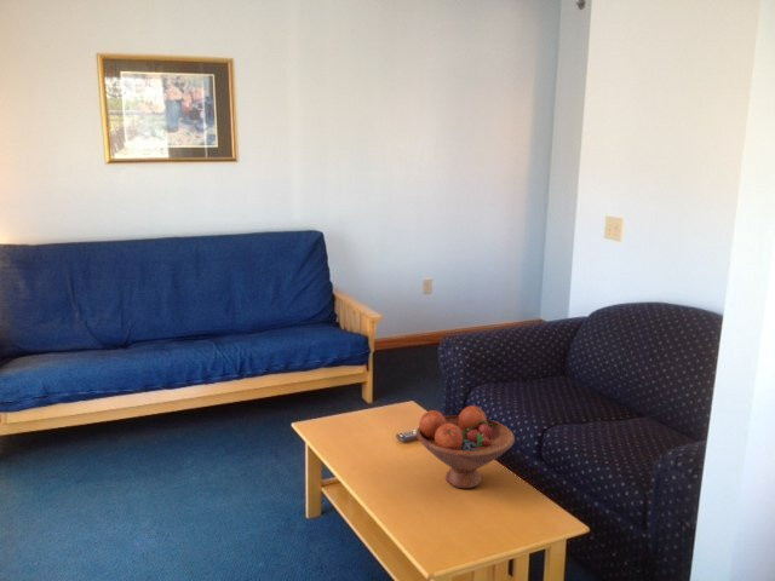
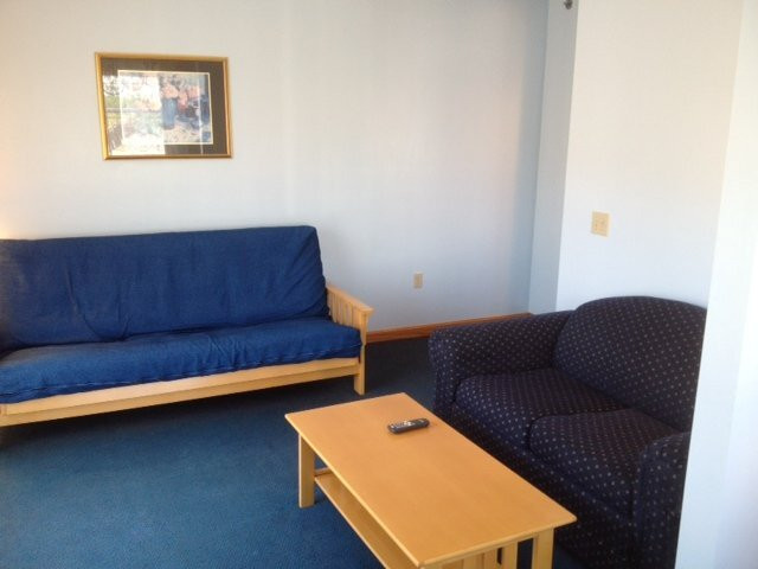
- fruit bowl (464, 447)
